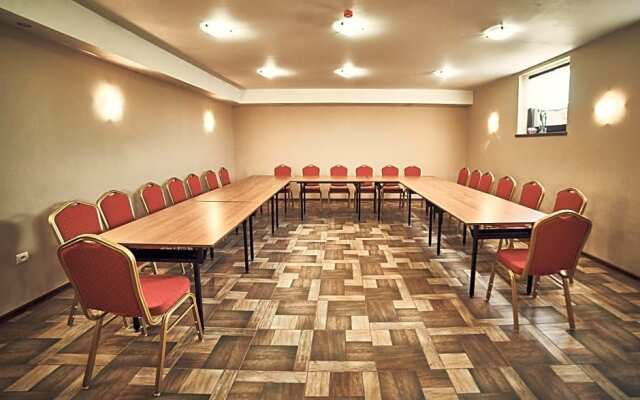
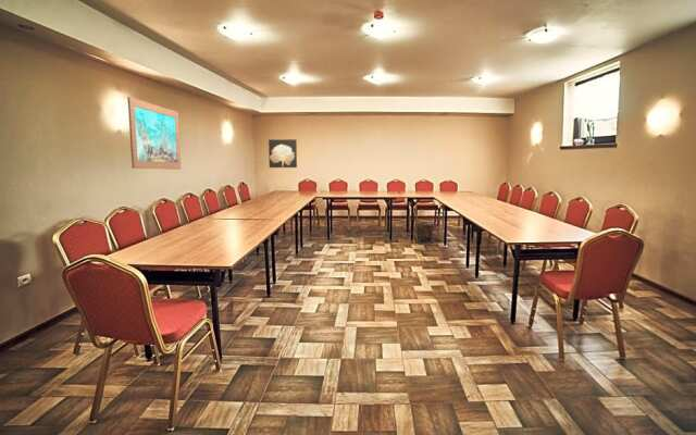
+ wall art (283, 153)
+ waste bin (424, 233)
+ wall art (157, 137)
